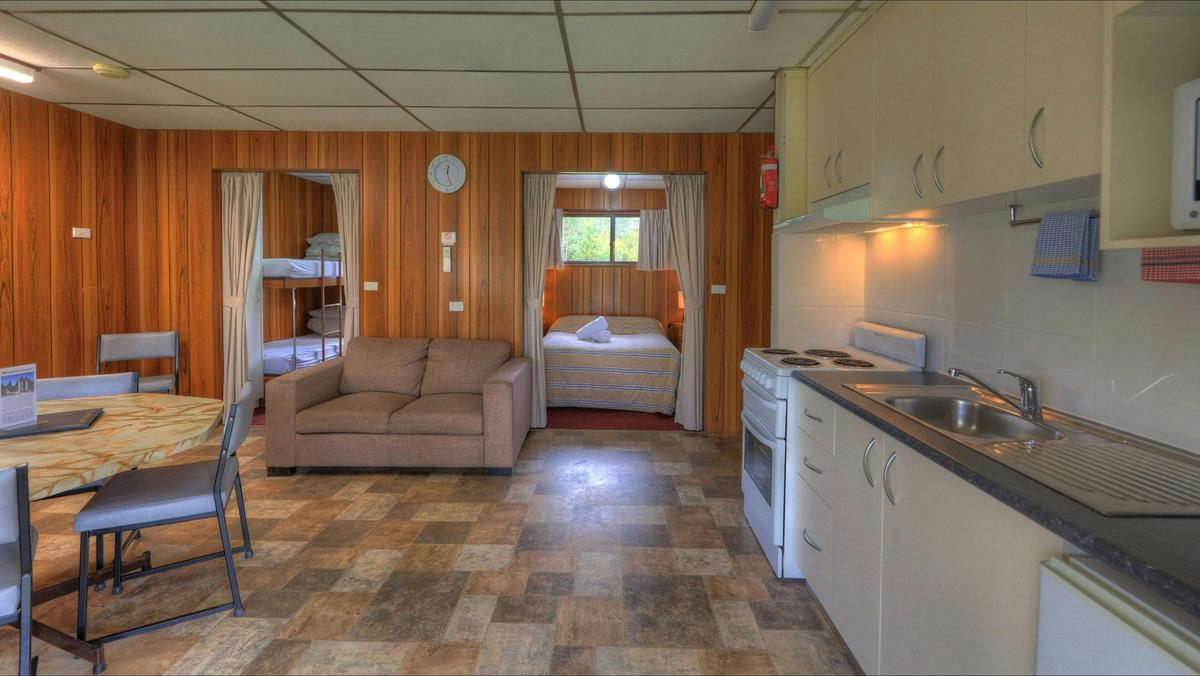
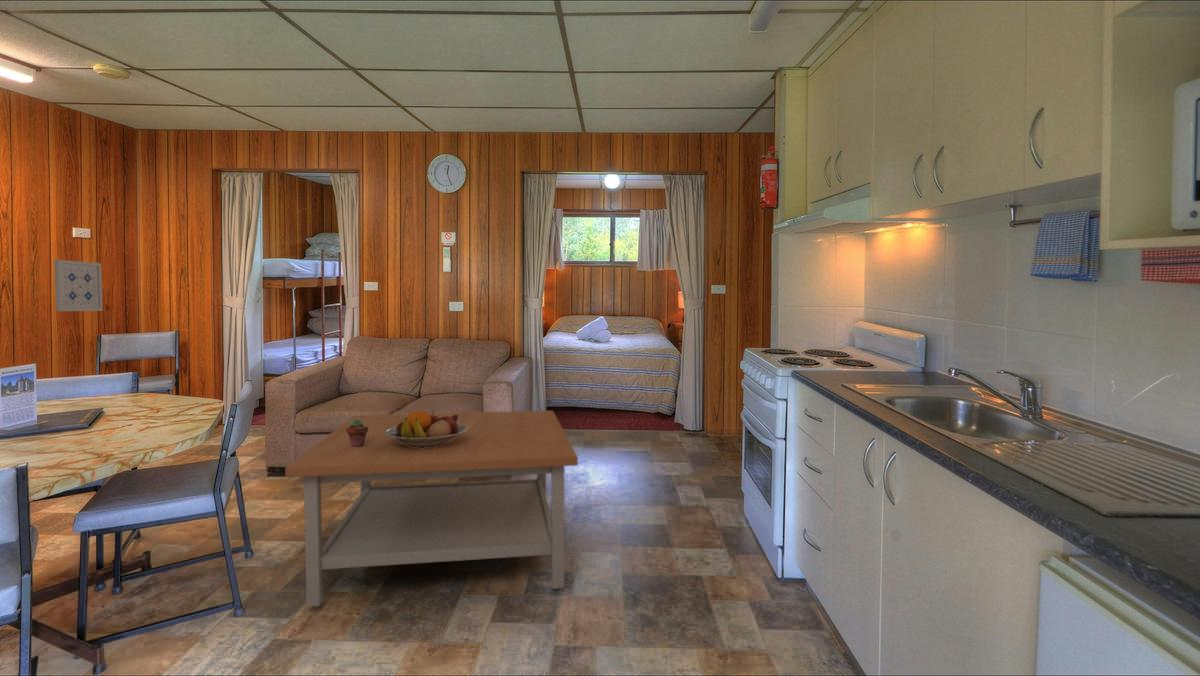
+ coffee table (449, 490)
+ fruit bowl (426, 425)
+ wall art (79, 286)
+ potted succulent (357, 431)
